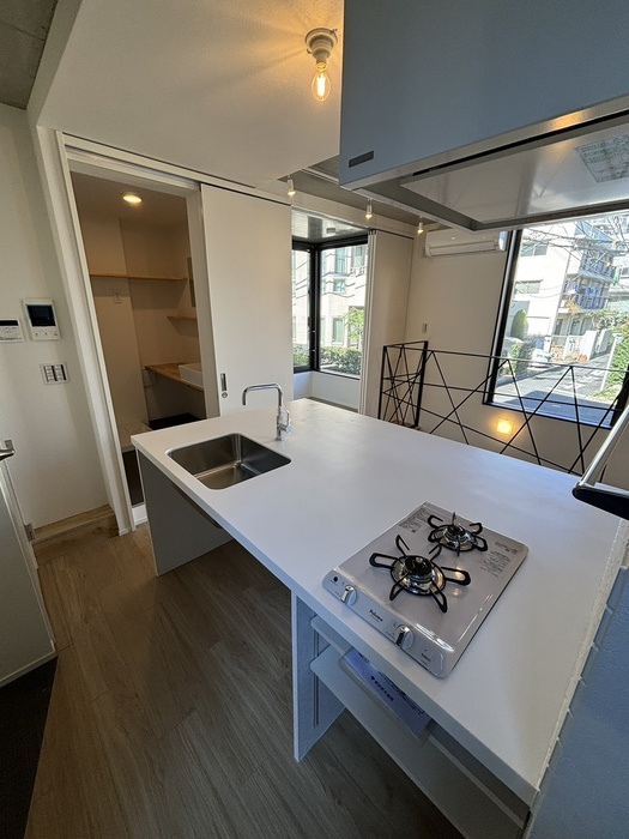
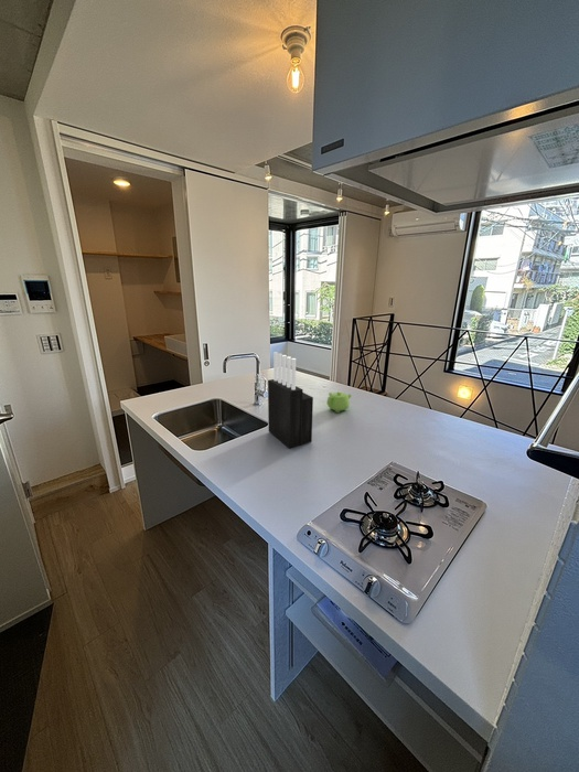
+ knife block (291, 396)
+ teapot (336, 399)
